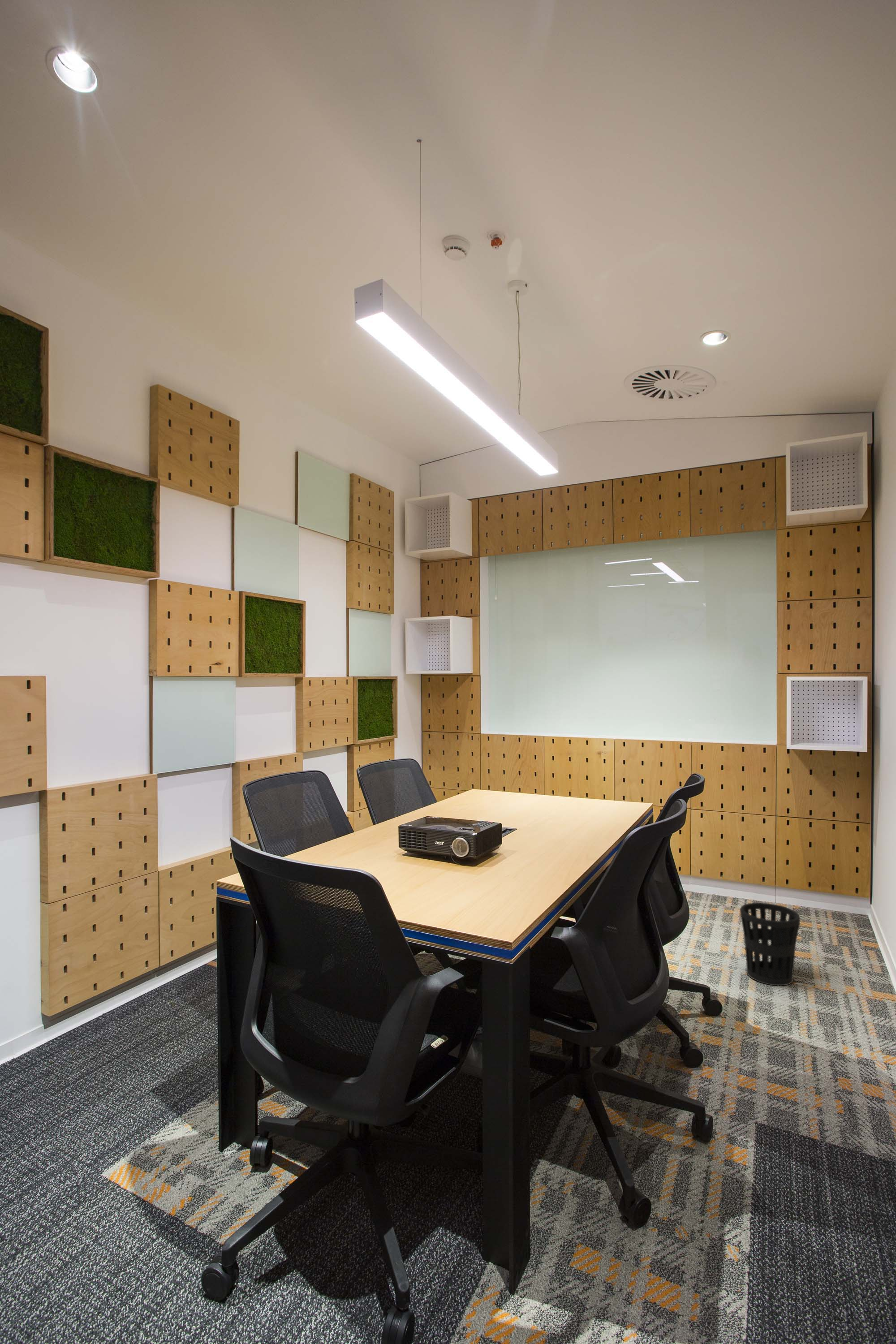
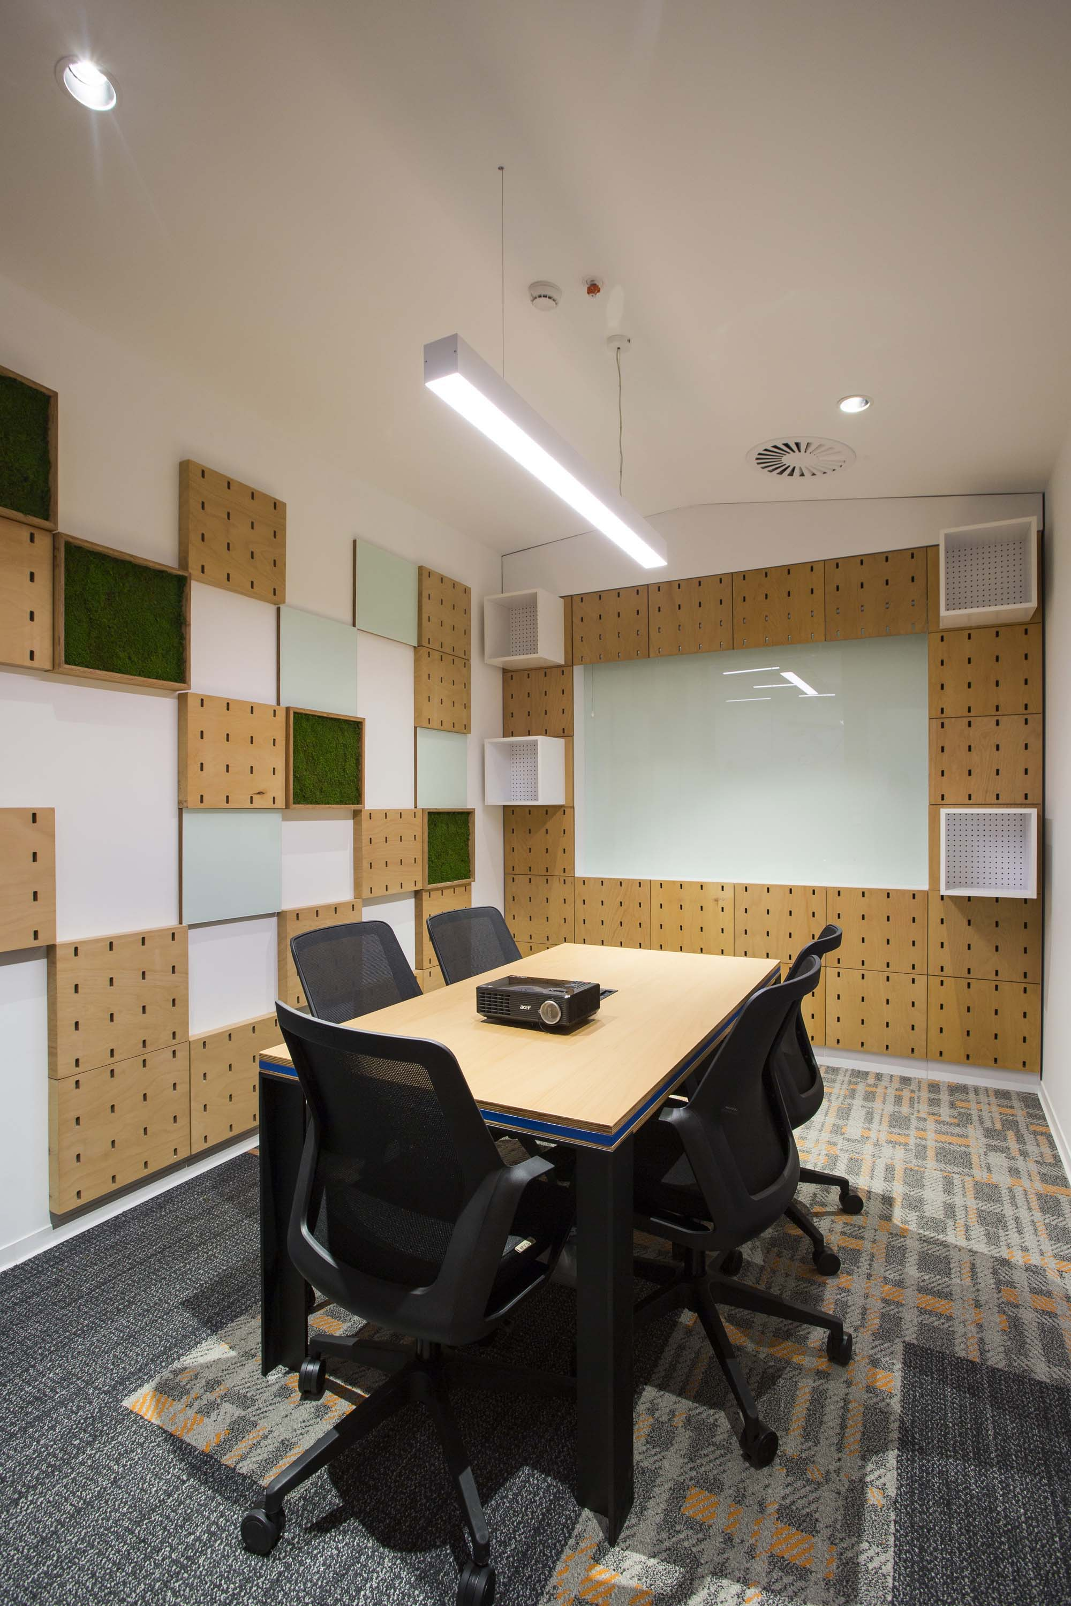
- wastebasket (769, 945)
